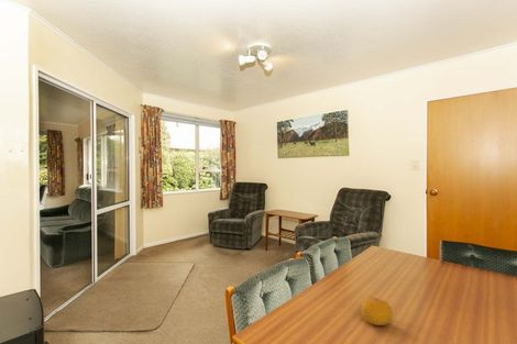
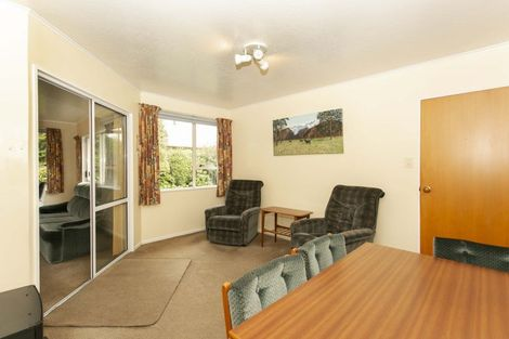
- fruit (376, 310)
